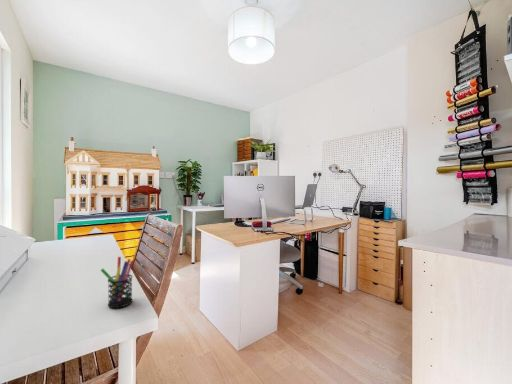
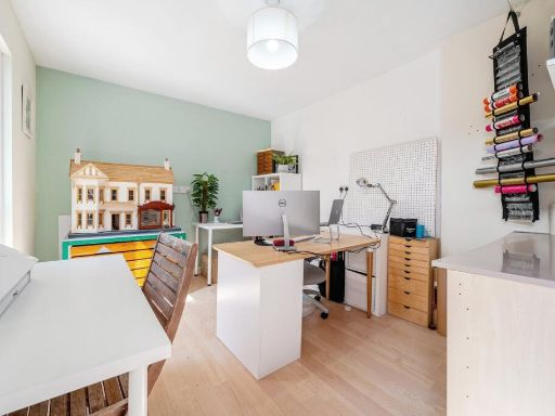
- pen holder (117, 281)
